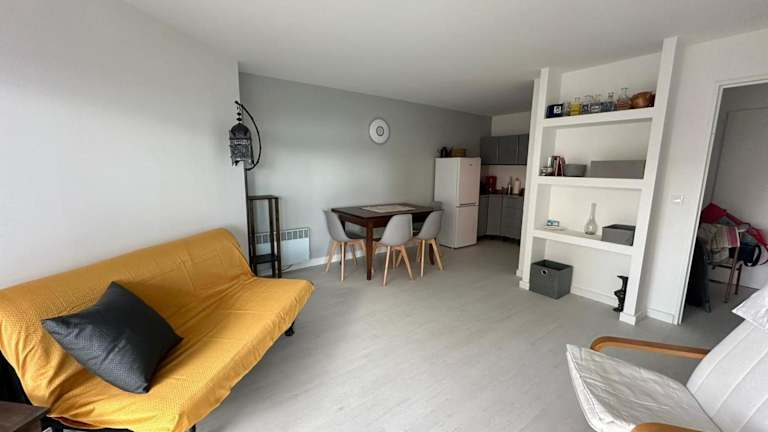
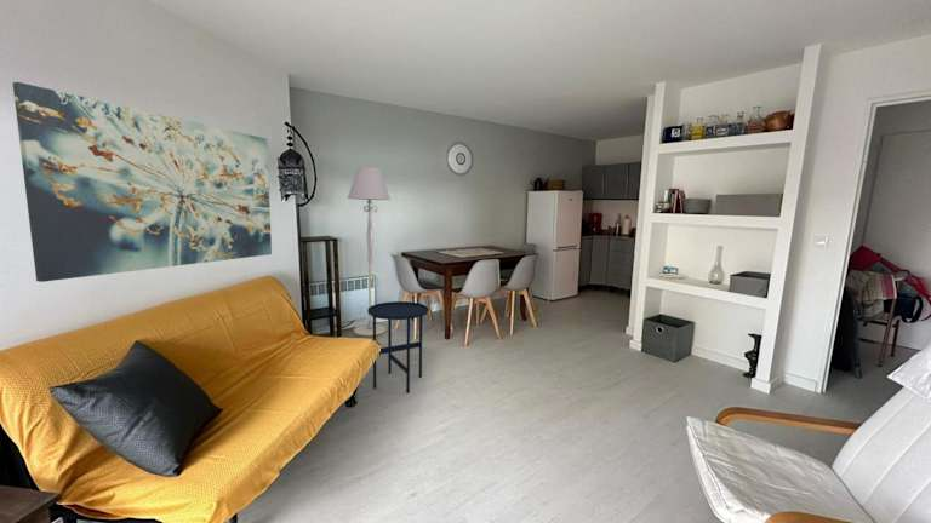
+ wall art (178, 192)
+ floor lamp (369, 252)
+ side table (398, 345)
